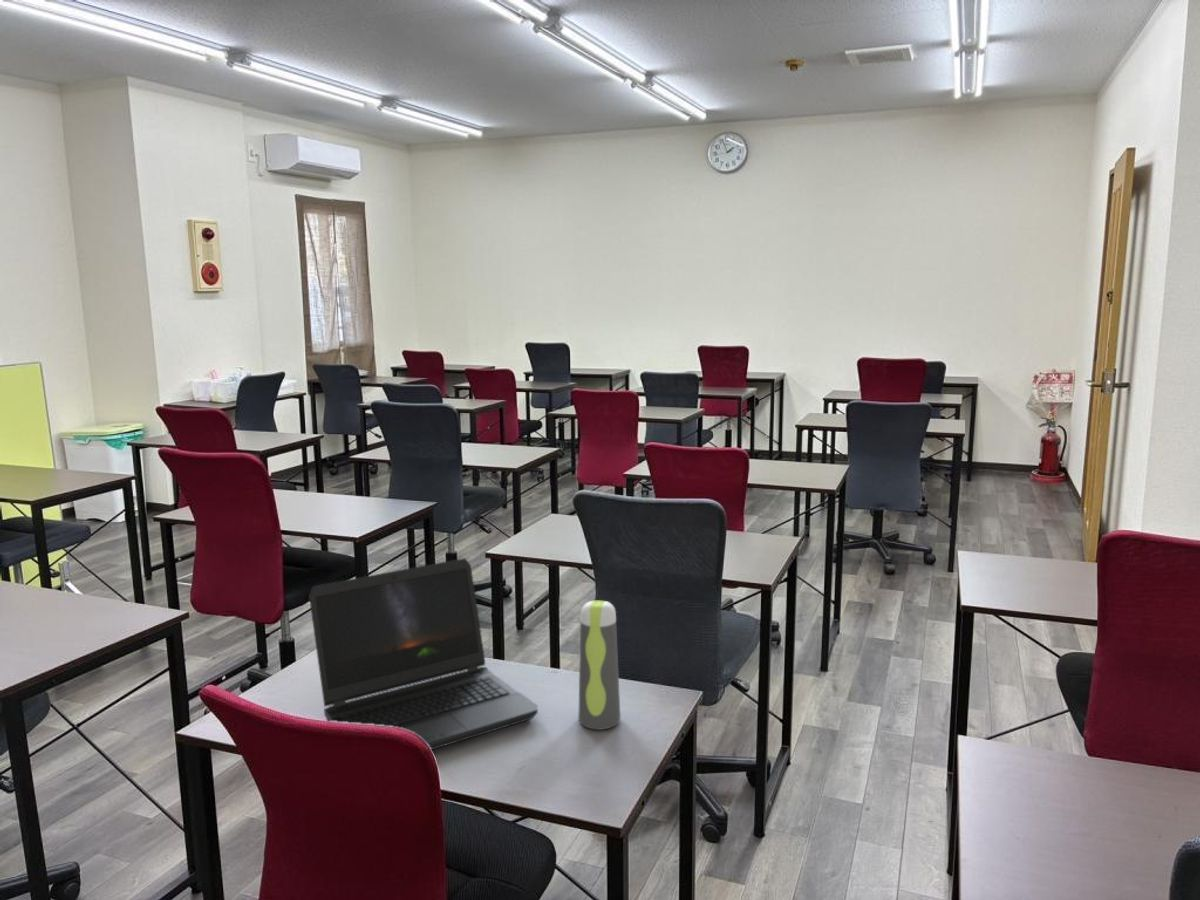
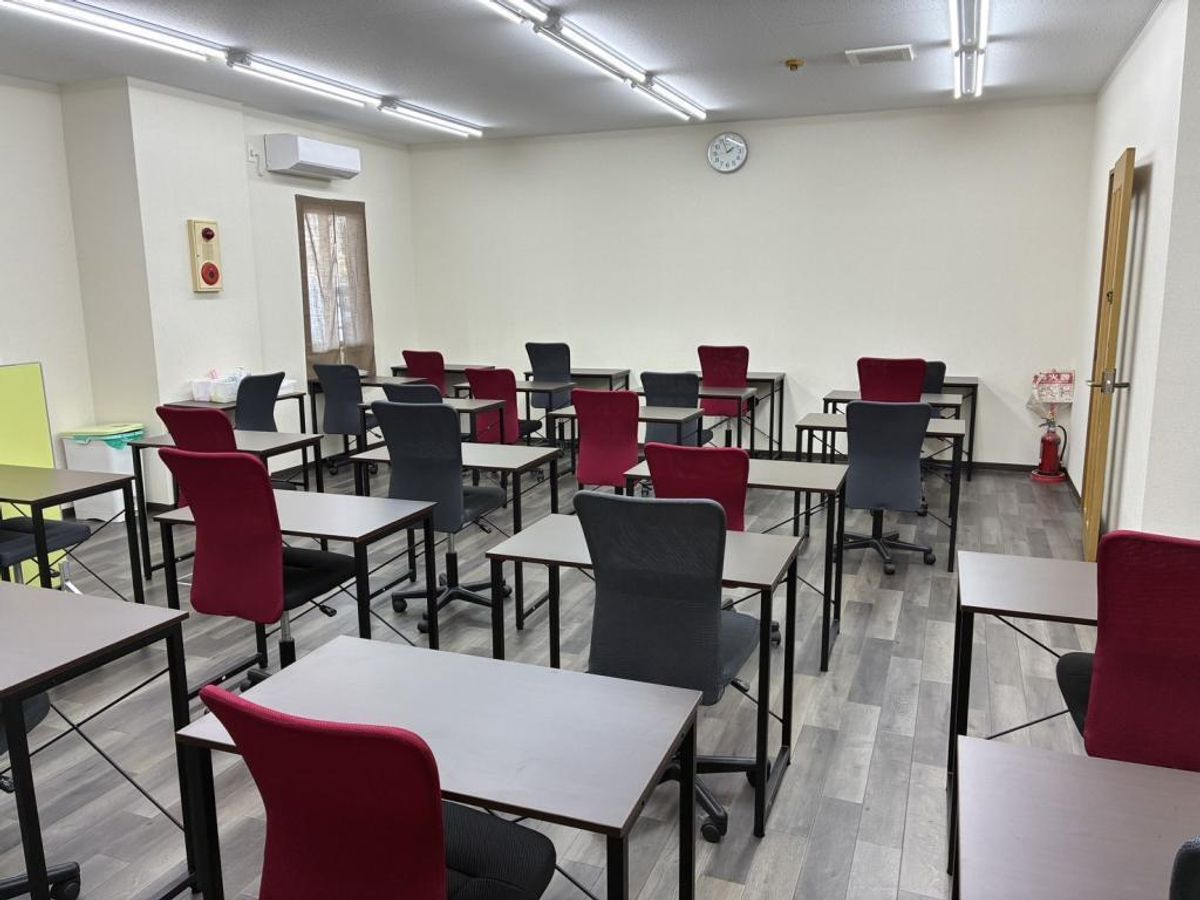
- laptop computer (424, 653)
- water bottle (598, 662)
